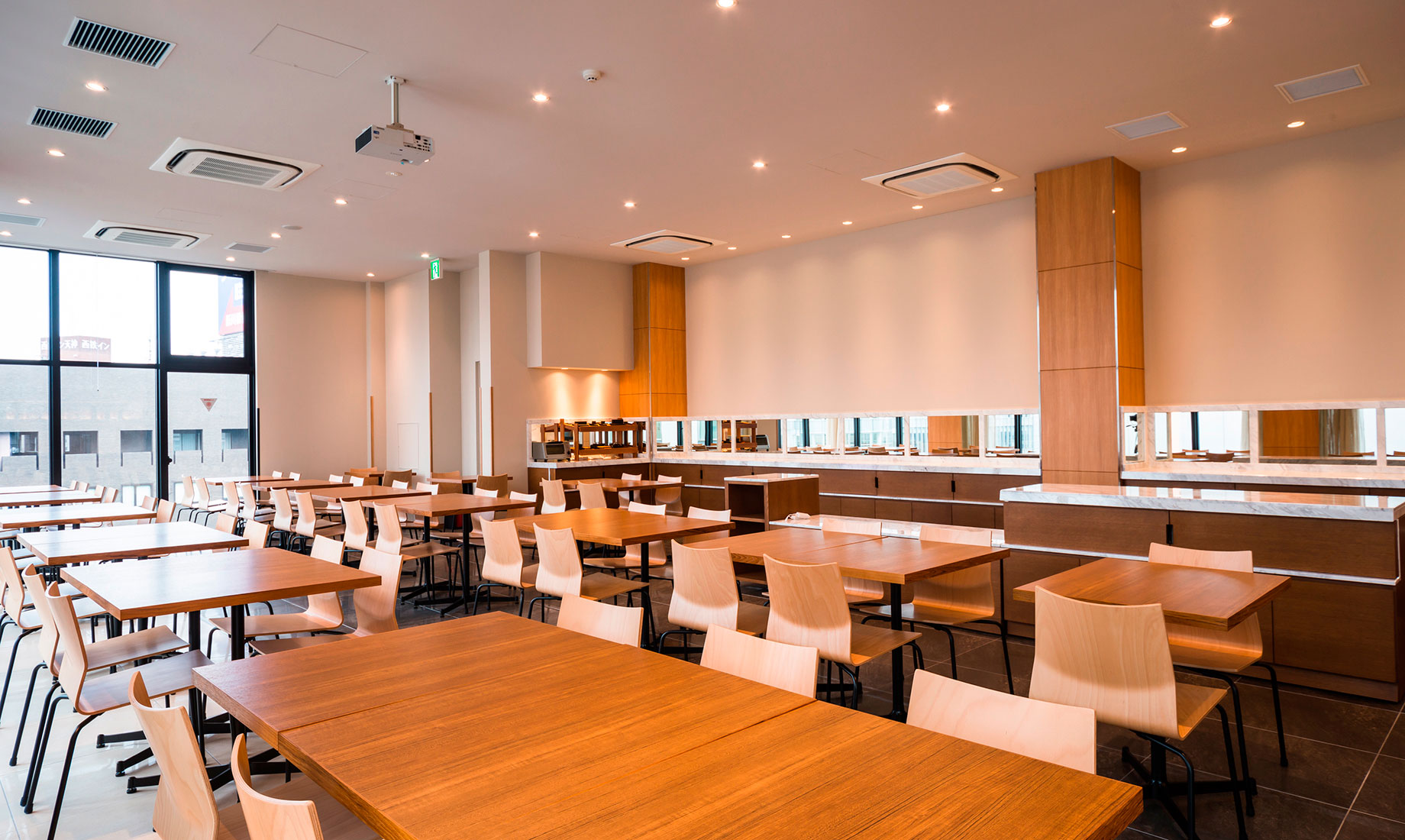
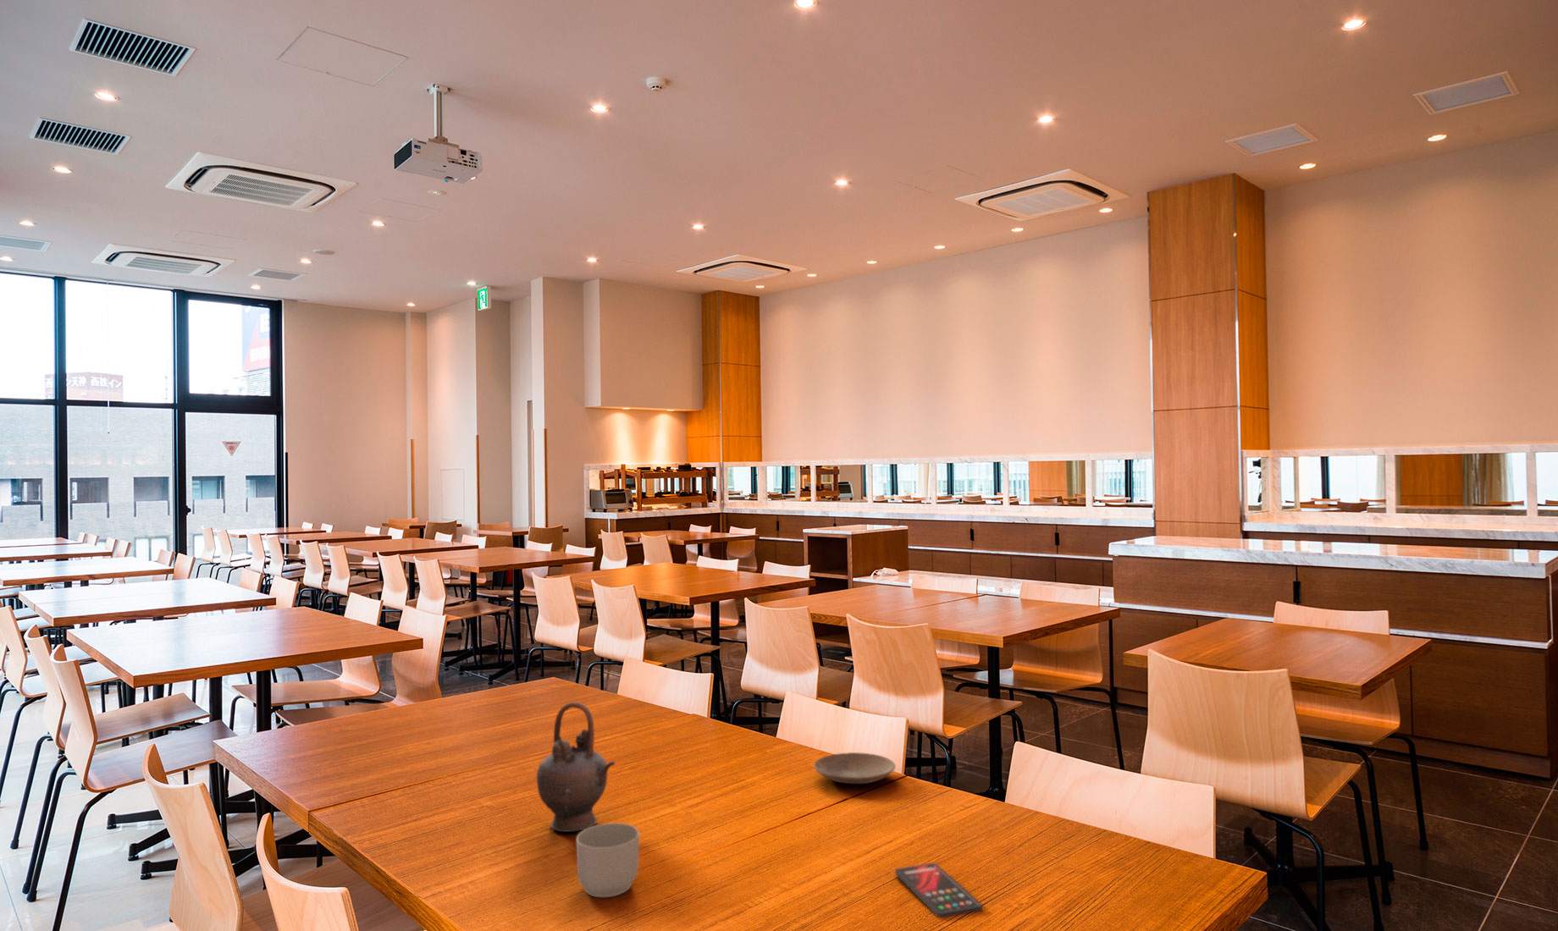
+ plate (854, 770)
+ teapot (579, 765)
+ mug (613, 857)
+ smartphone (937, 888)
